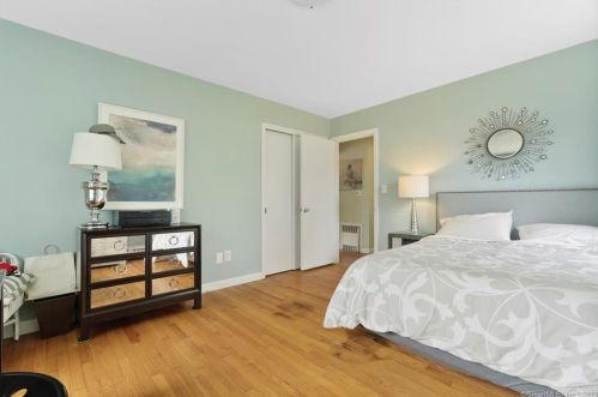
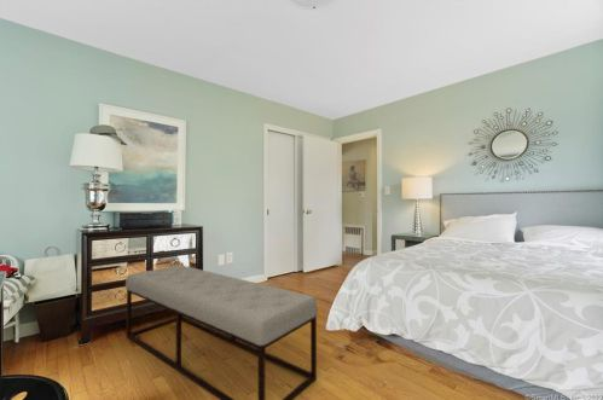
+ bench (208, 318)
